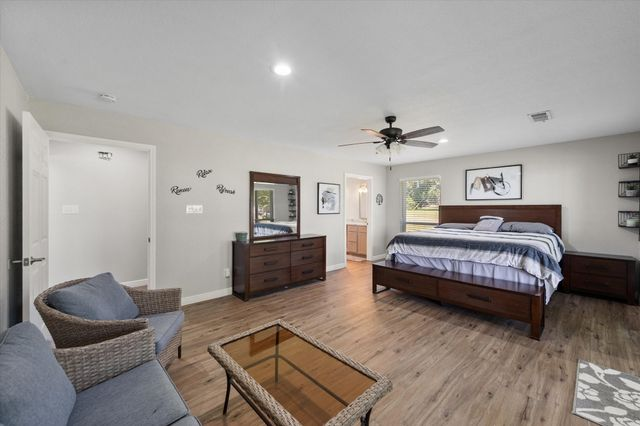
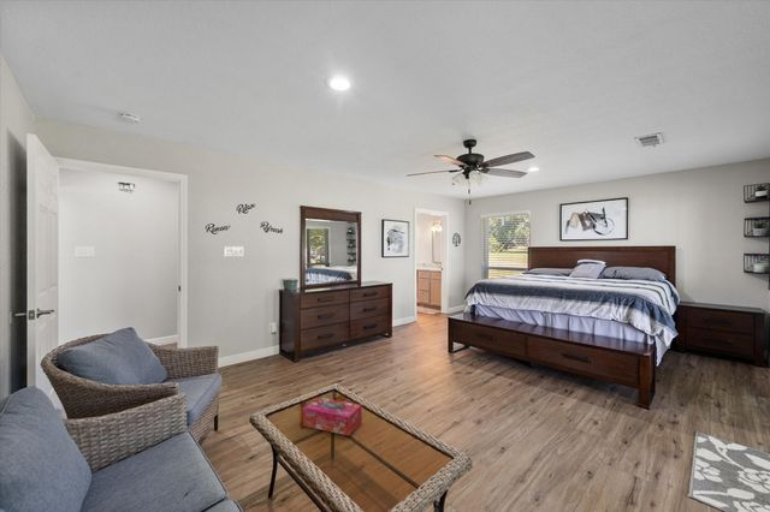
+ tissue box (332, 415)
